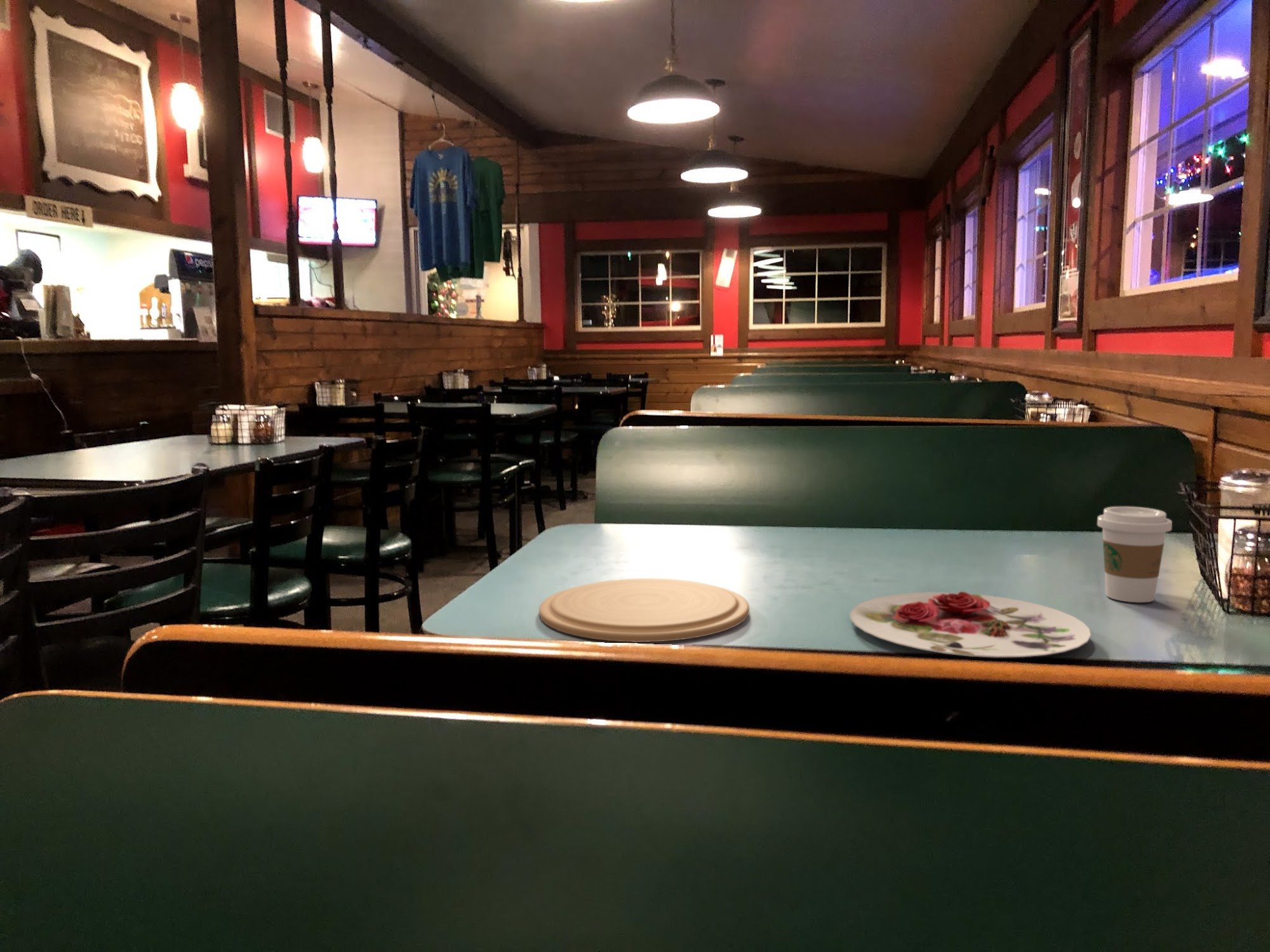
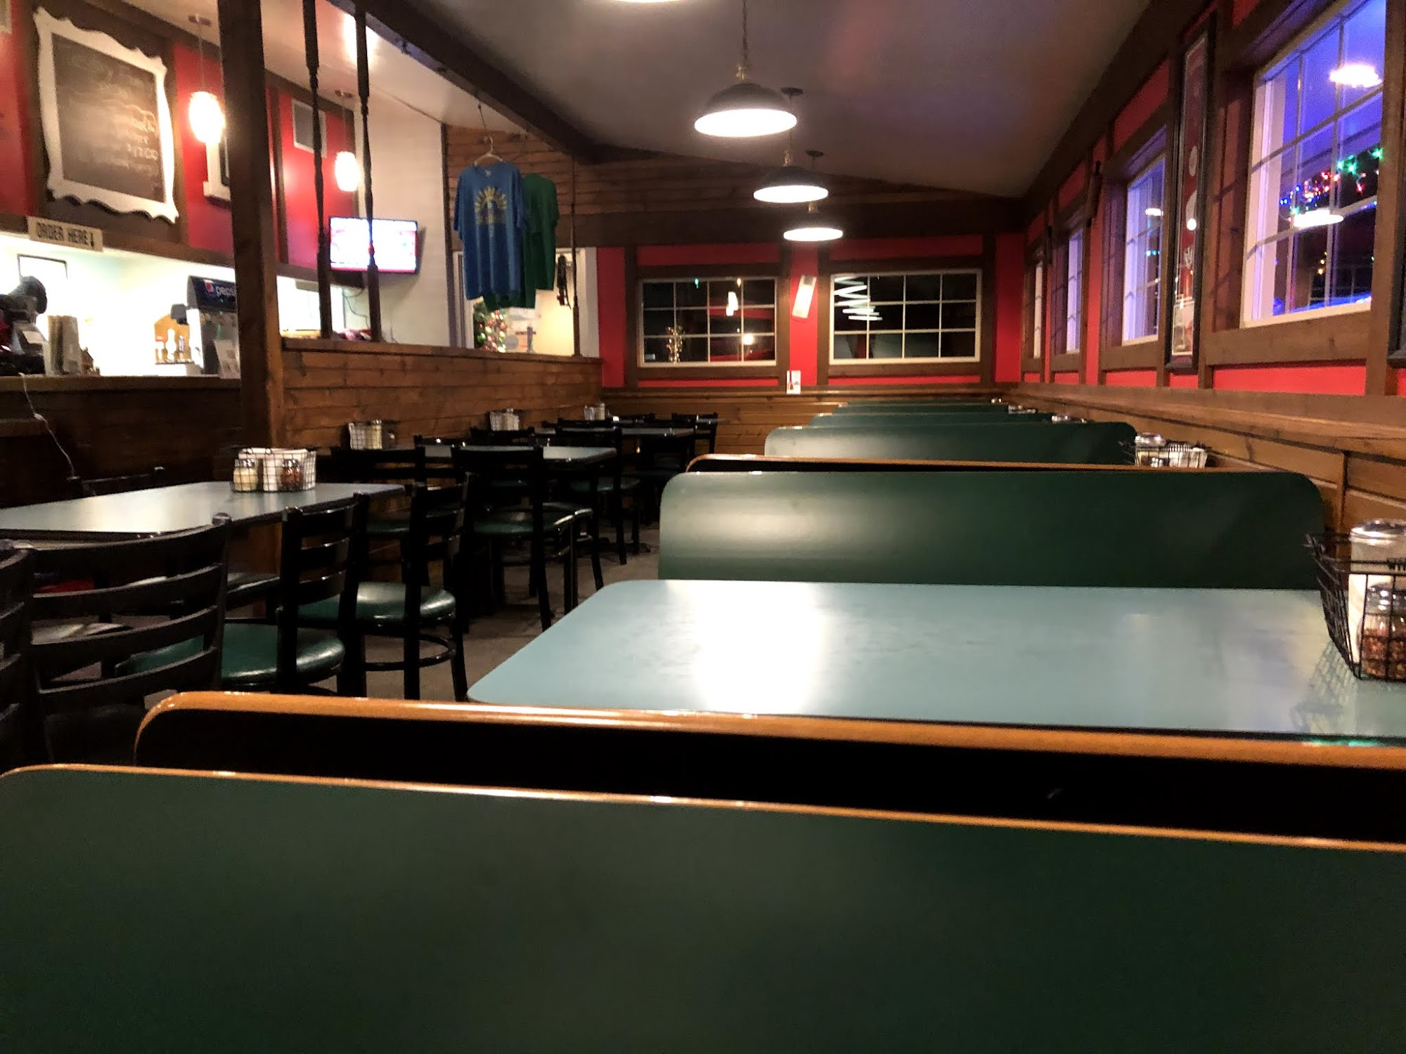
- plate (965, 619)
- coffee cup (1132, 554)
- plate (644, 605)
